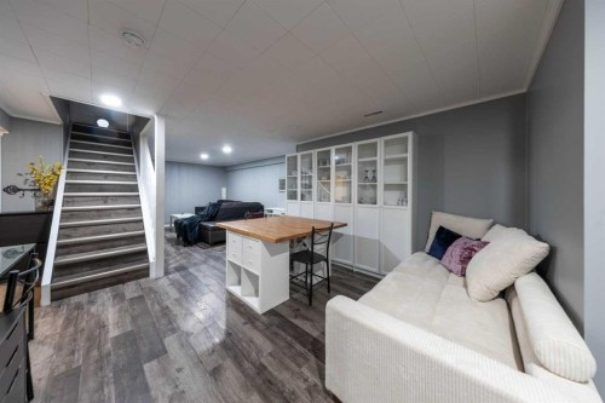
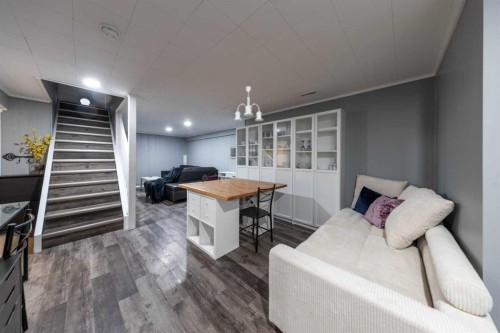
+ ceiling light fixture (248, 101)
